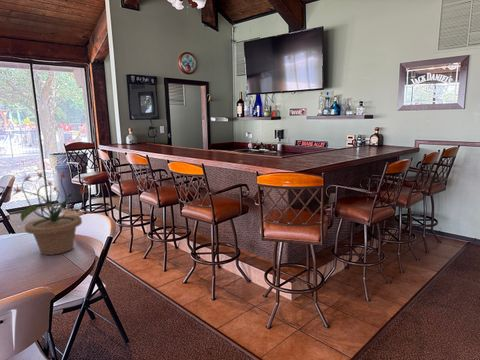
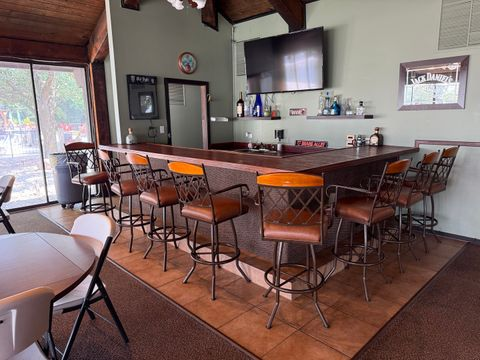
- potted plant (49, 211)
